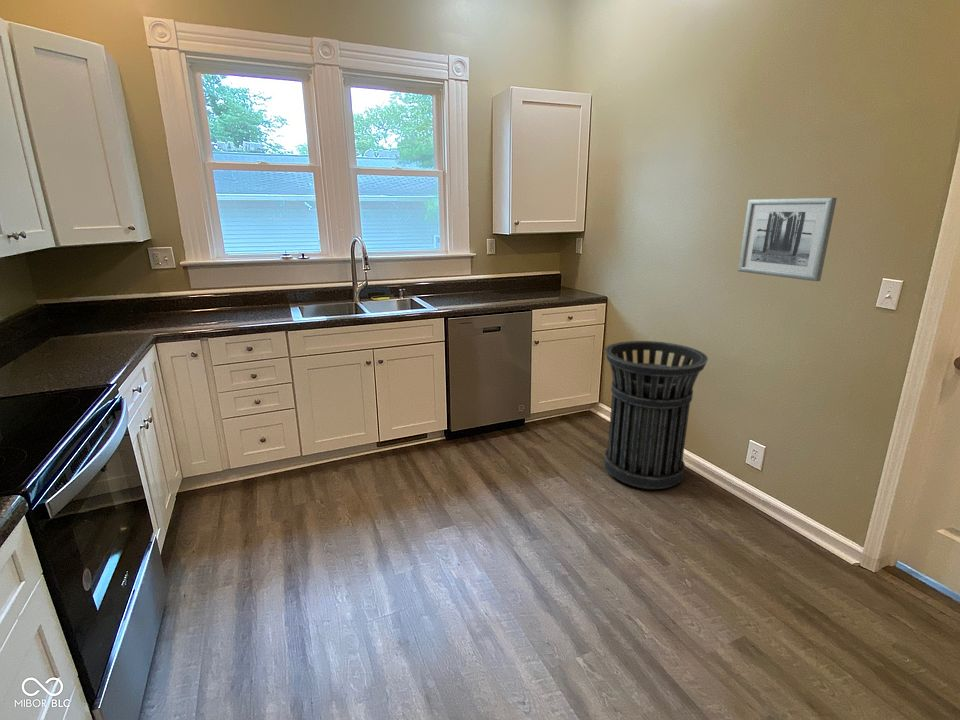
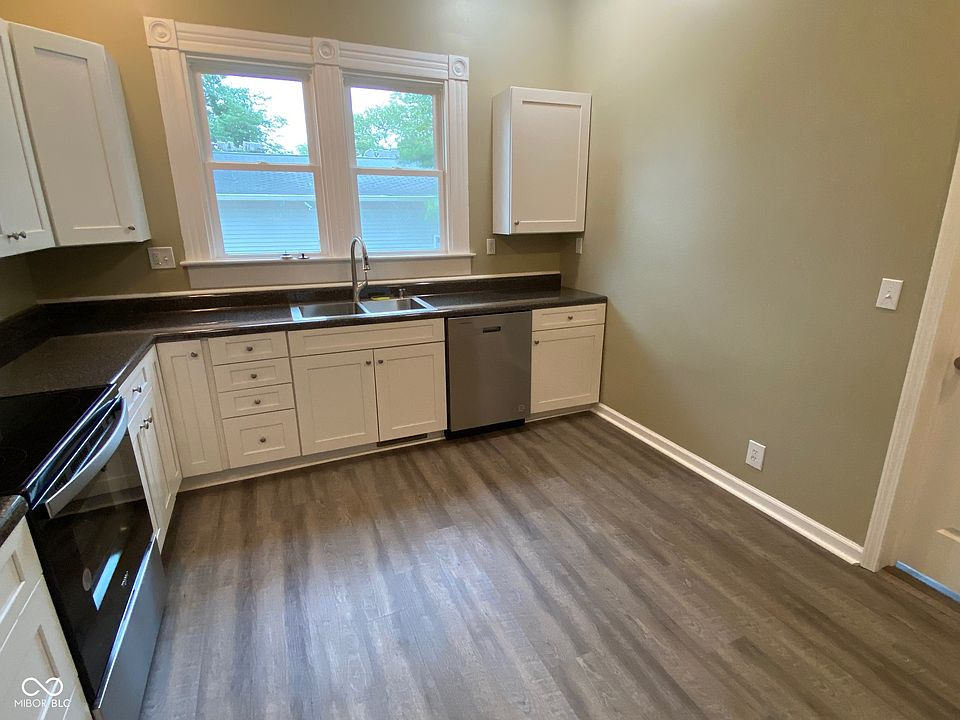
- wall art (782, 238)
- trash can (648, 414)
